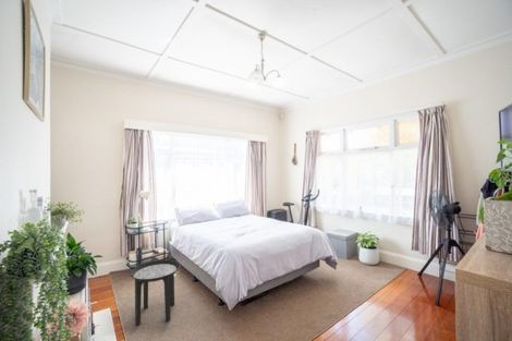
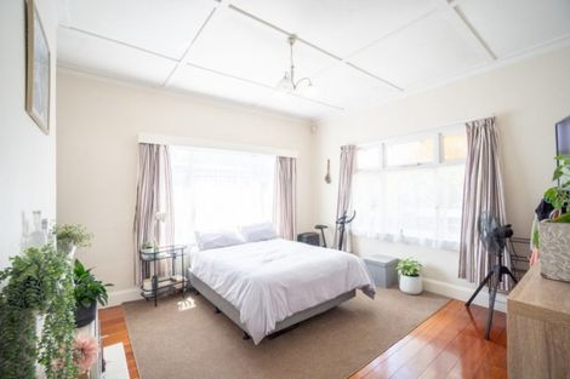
- side table (147, 291)
